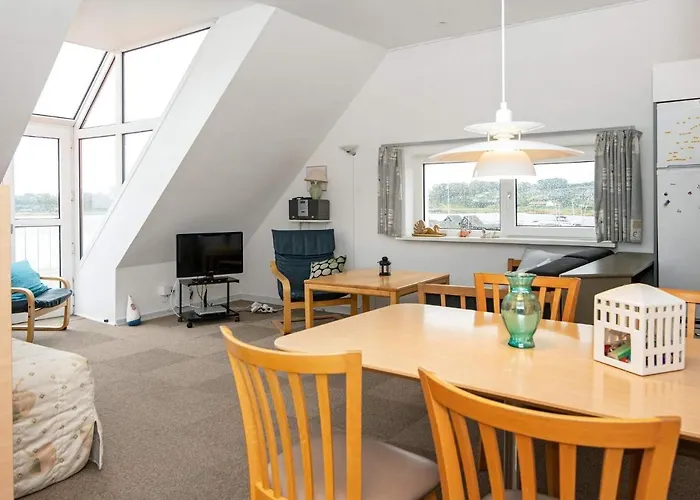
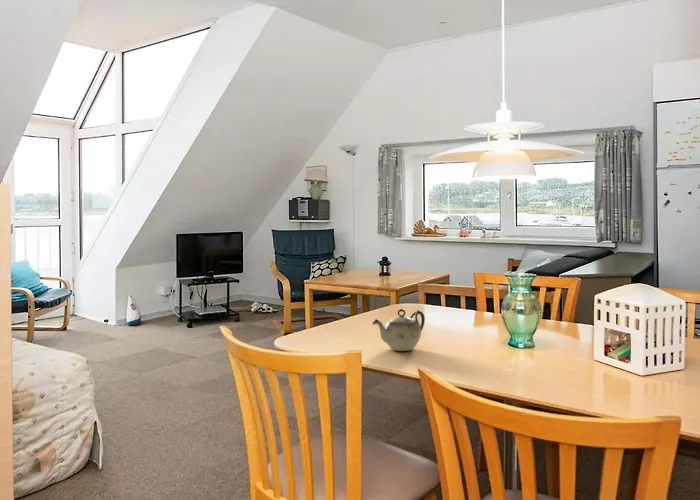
+ teapot (399, 329)
